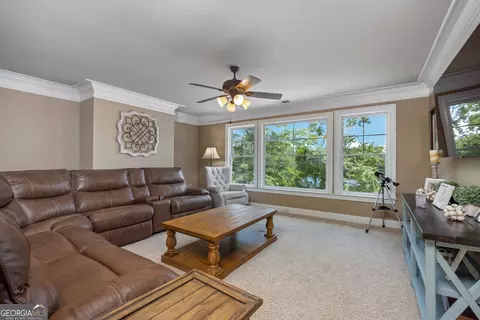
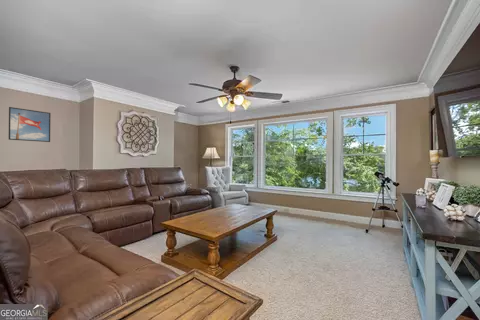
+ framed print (30, 125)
